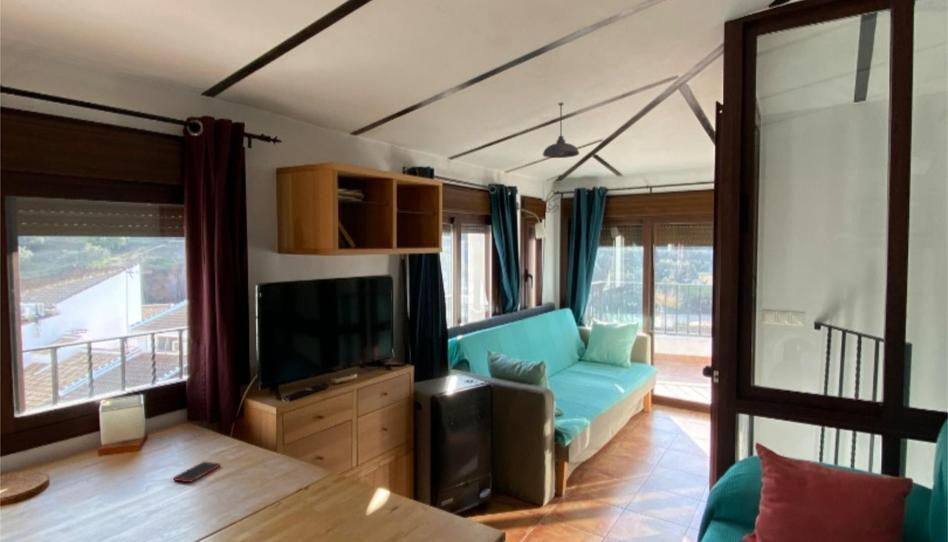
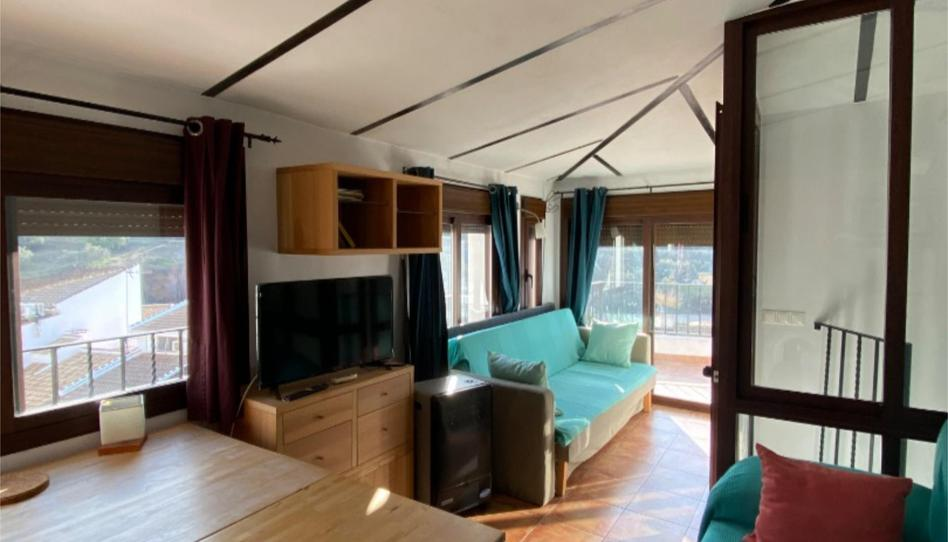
- cell phone (197, 471)
- pendant light (560, 129)
